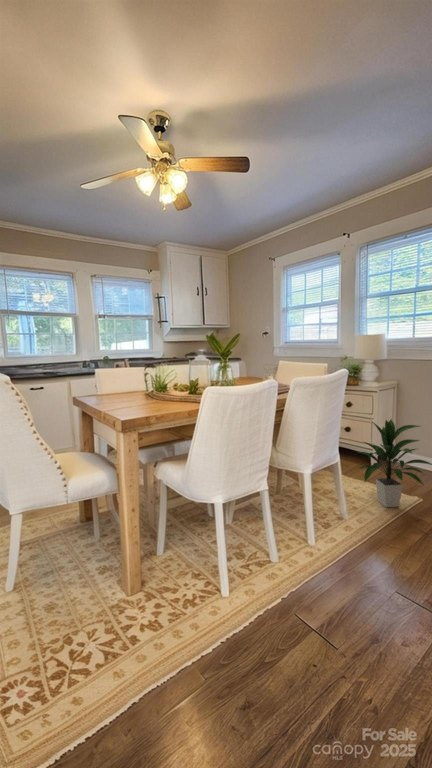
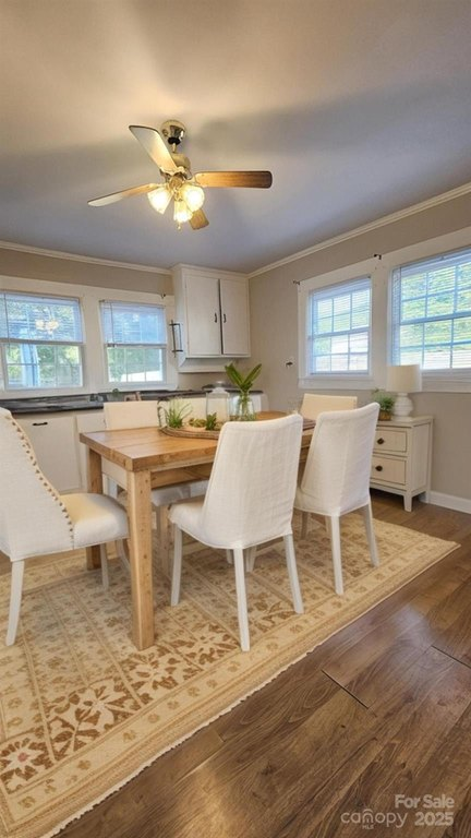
- indoor plant (389, 460)
